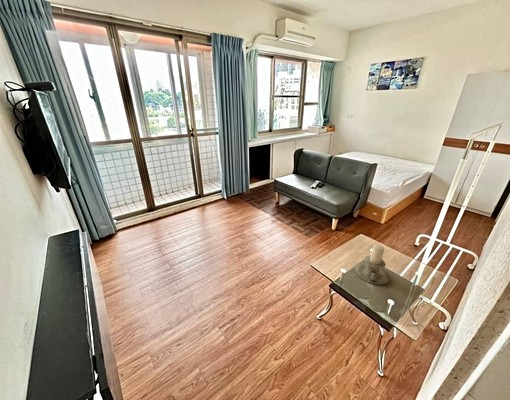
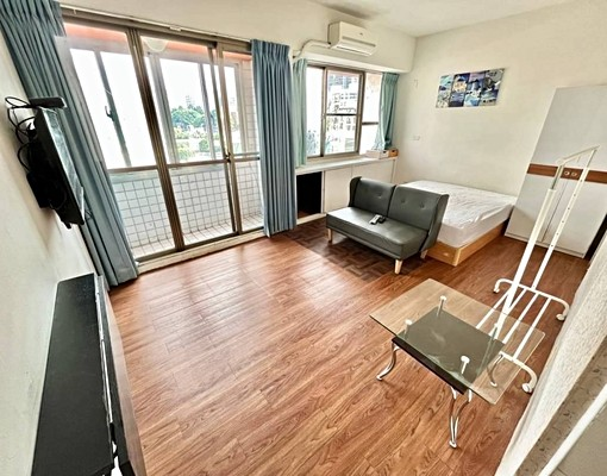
- candle holder (375, 260)
